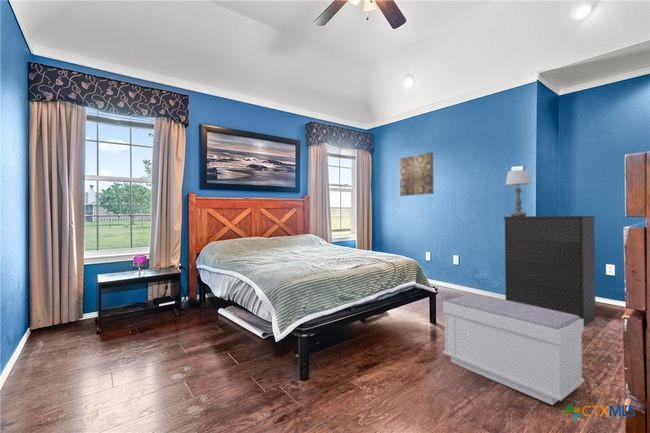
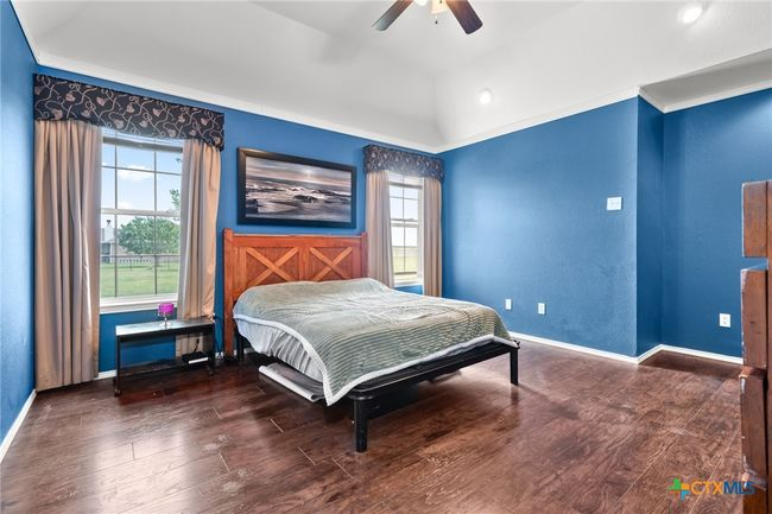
- dresser (547, 264)
- table lamp (518, 193)
- bench (507, 339)
- wall art (415, 175)
